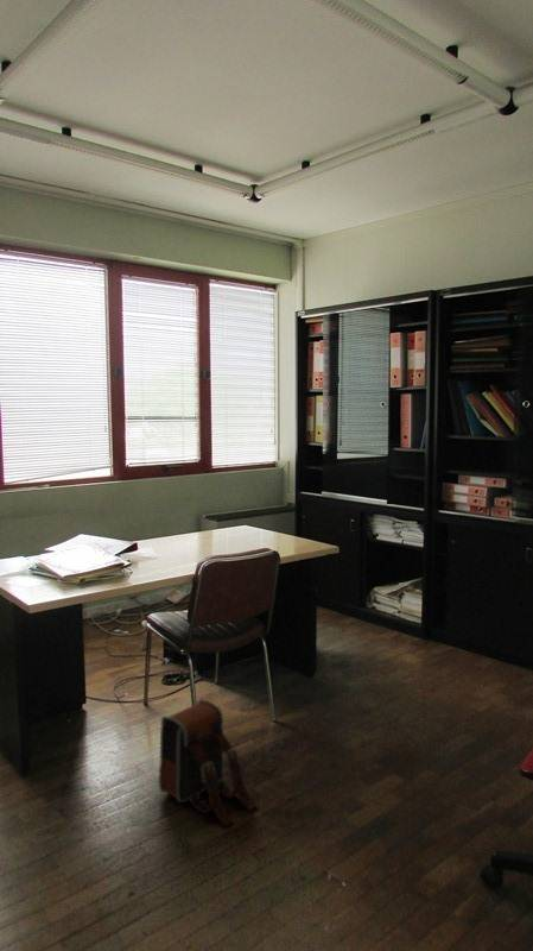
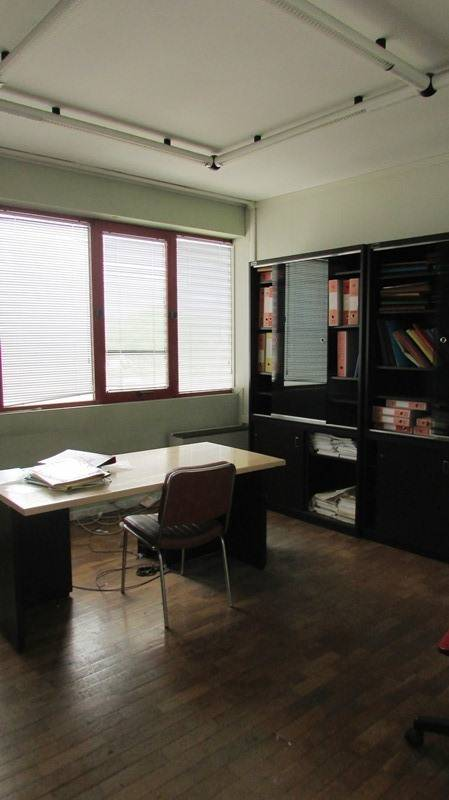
- backpack (198, 752)
